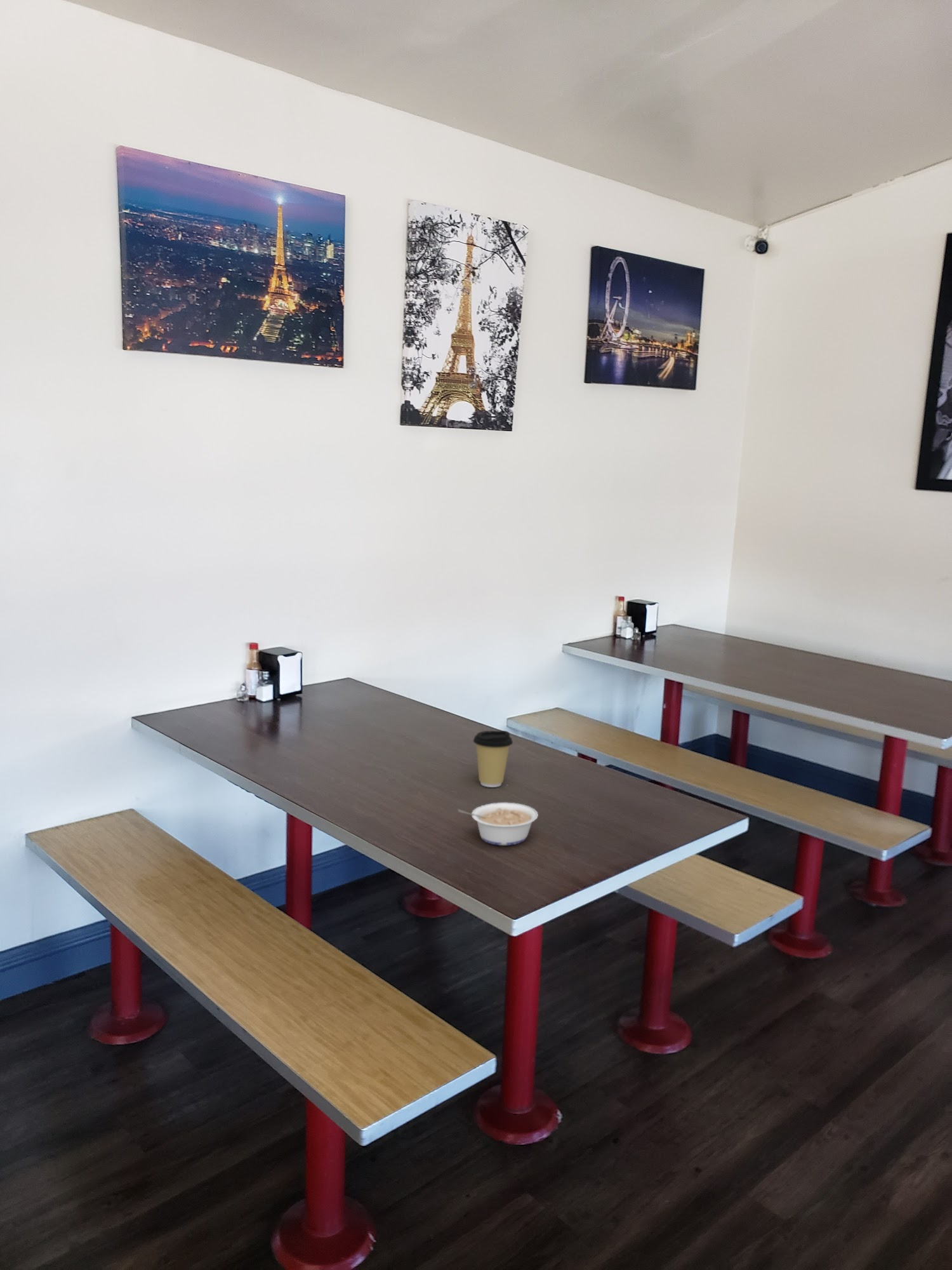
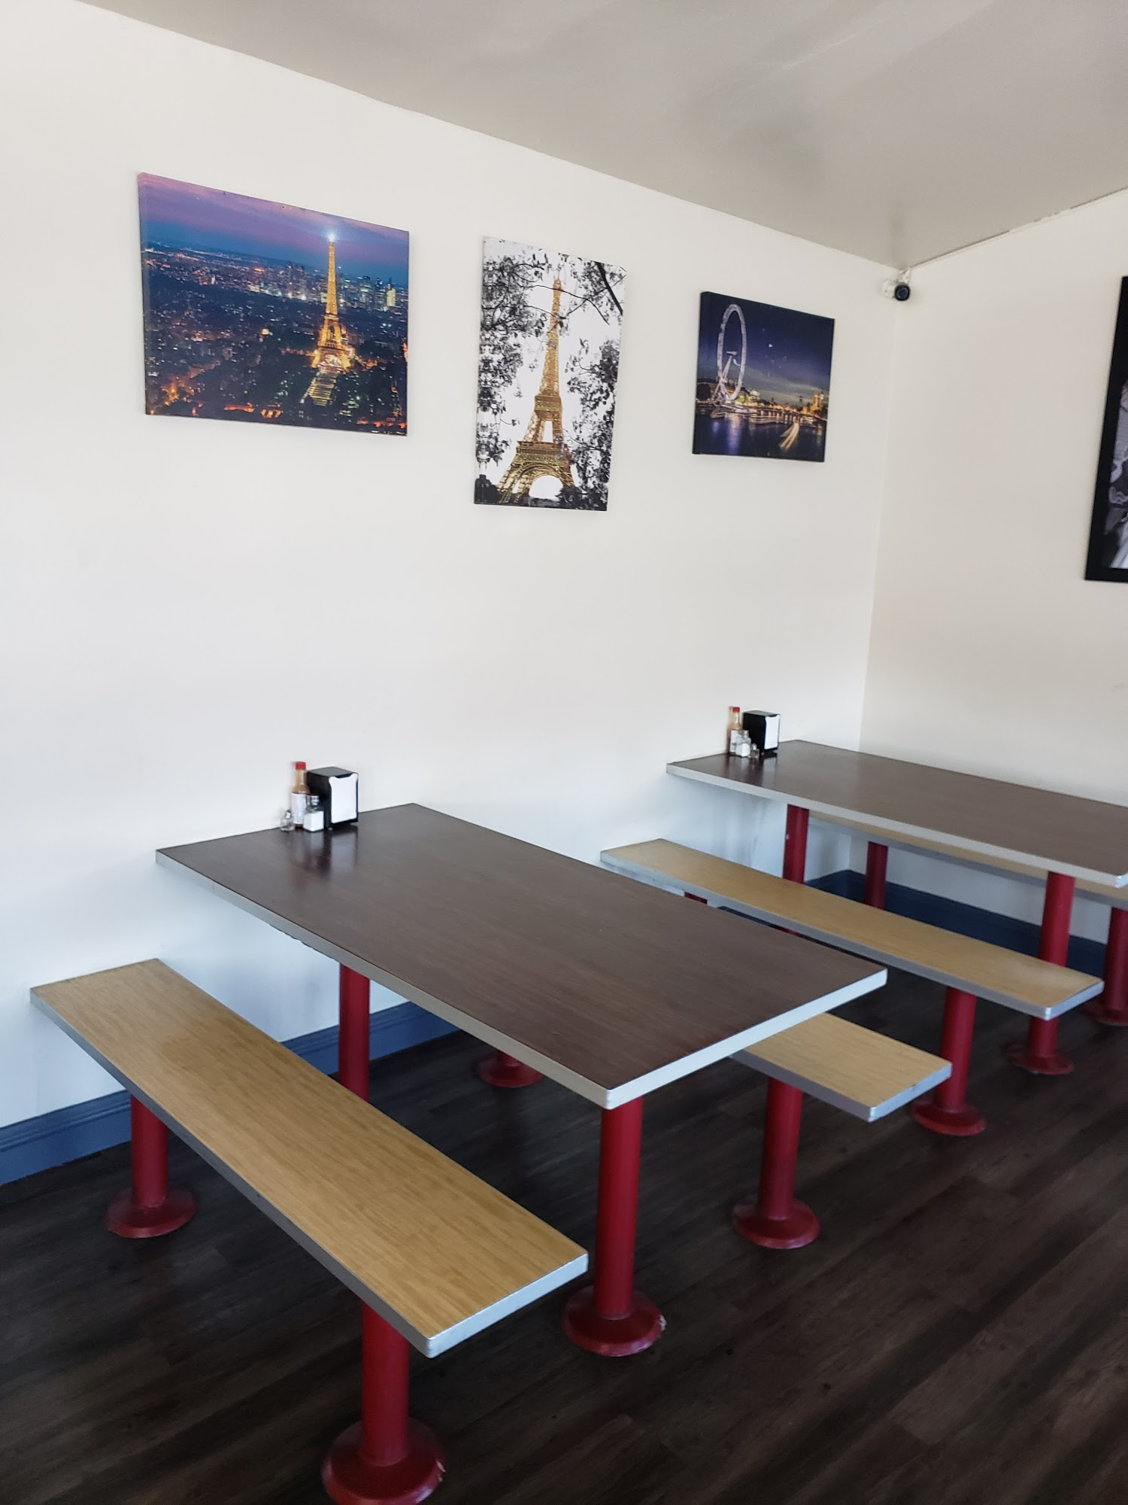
- coffee cup (492, 758)
- legume (502, 824)
